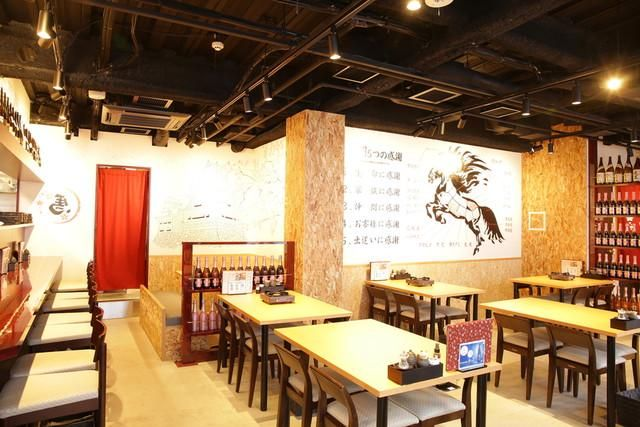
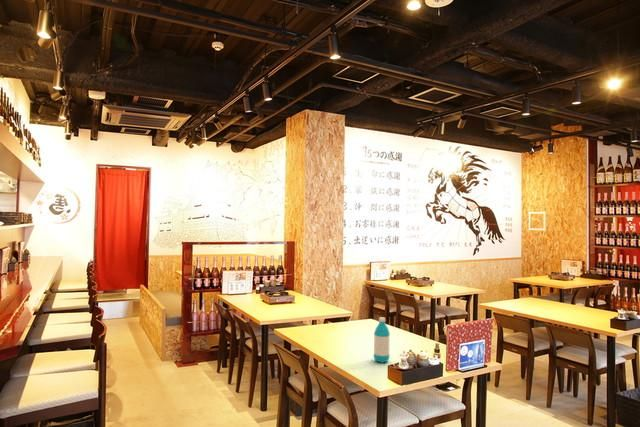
+ water bottle (381, 339)
